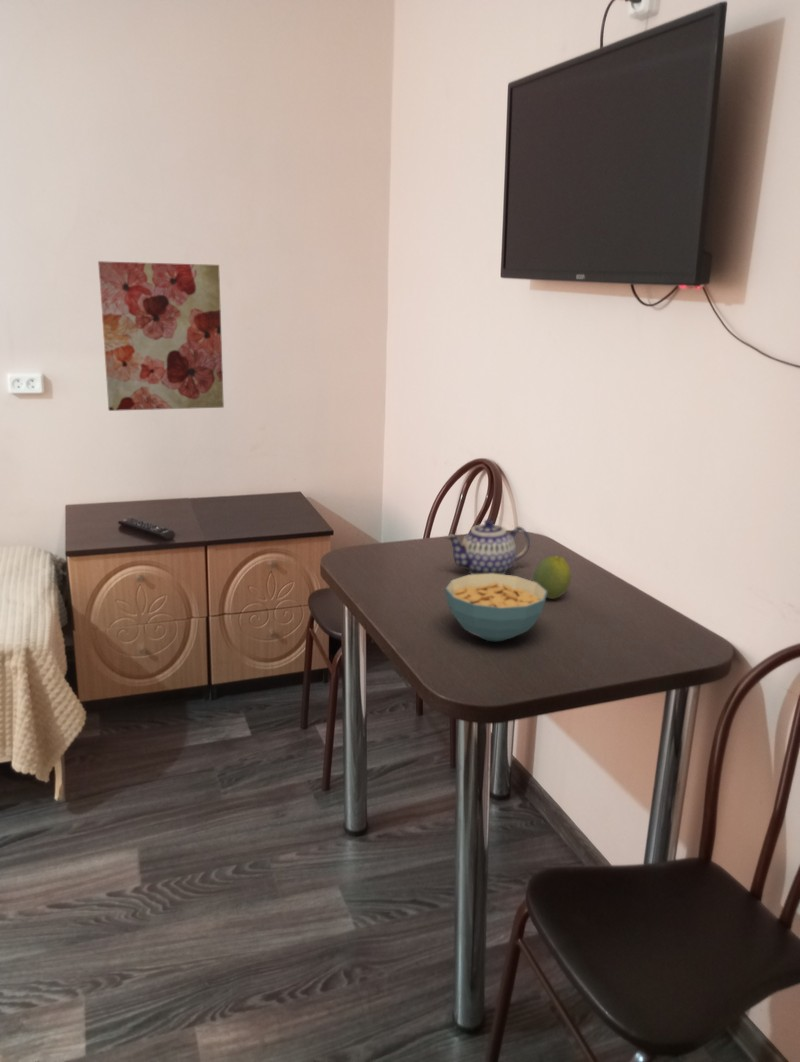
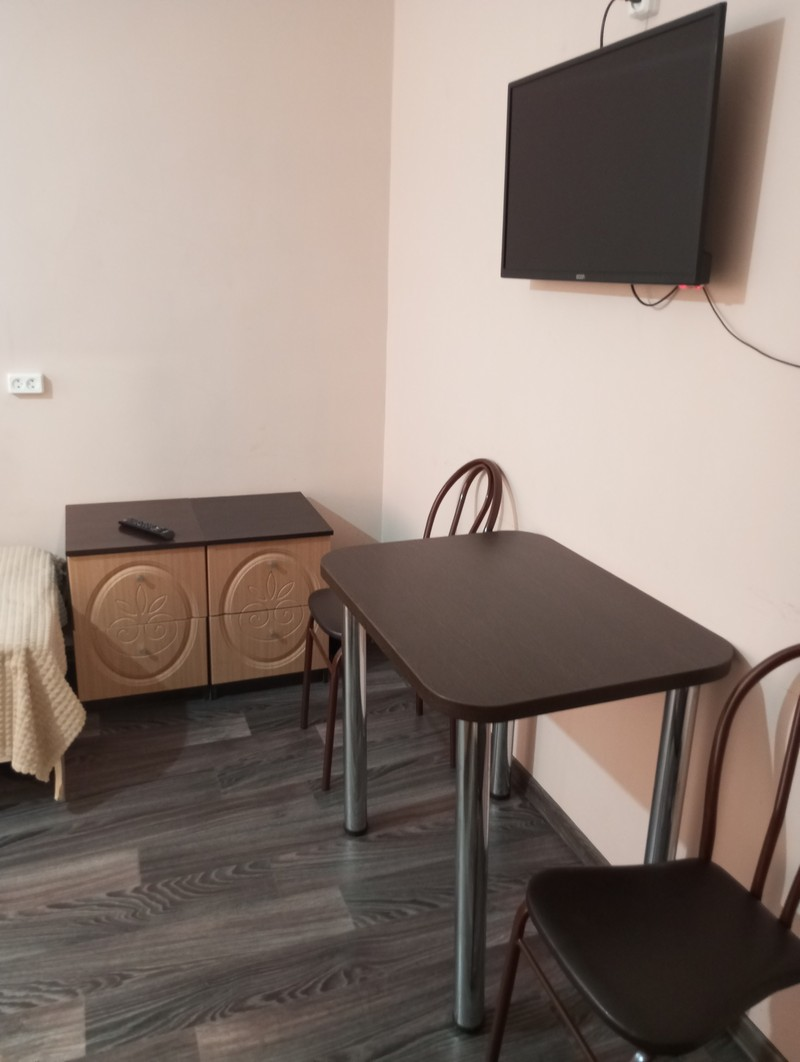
- fruit (552, 576)
- wall art (163, 337)
- teapot (488, 546)
- cereal bowl (494, 612)
